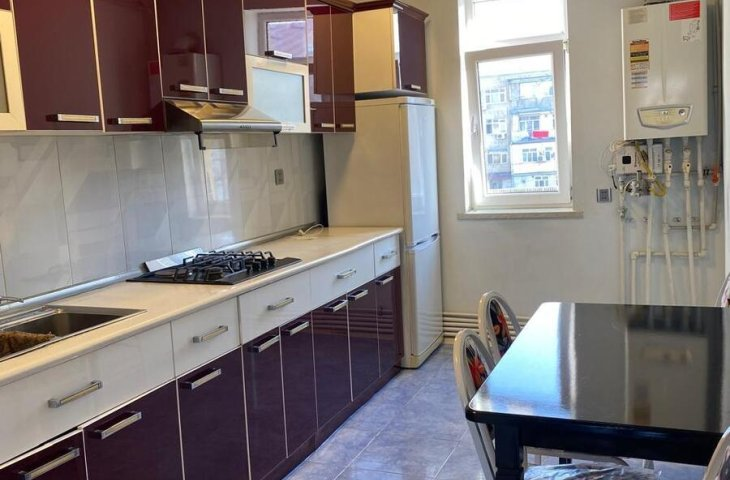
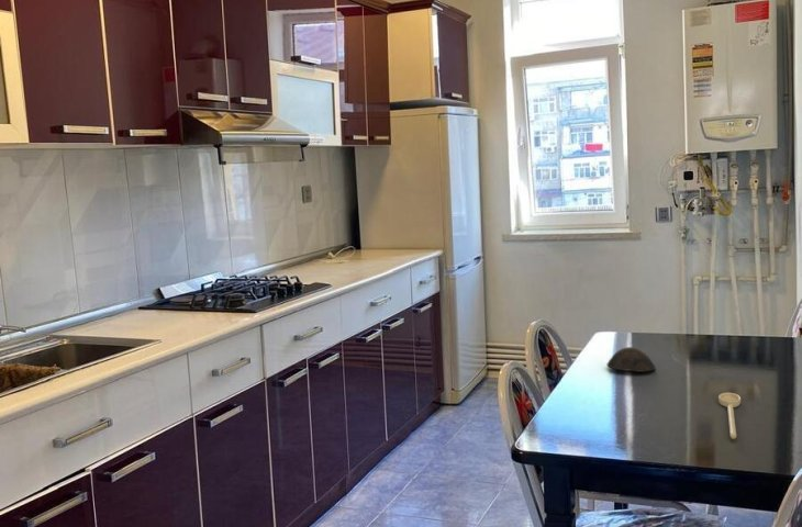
+ bowl (641, 354)
+ spoon (731, 414)
